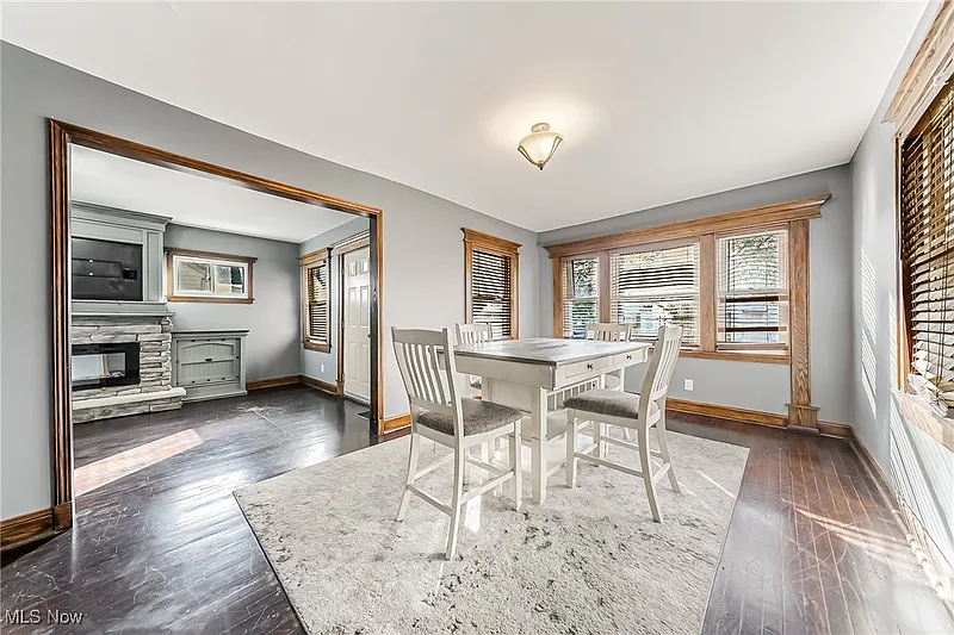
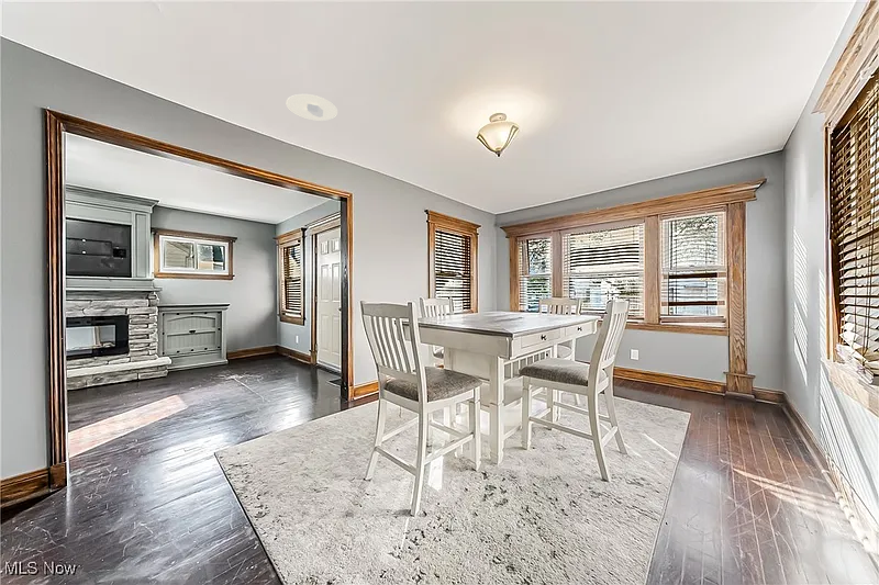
+ recessed light (312, 105)
